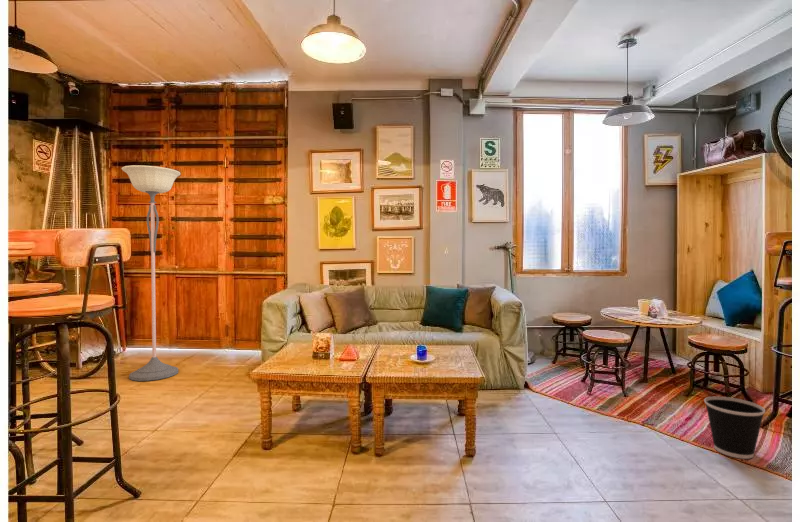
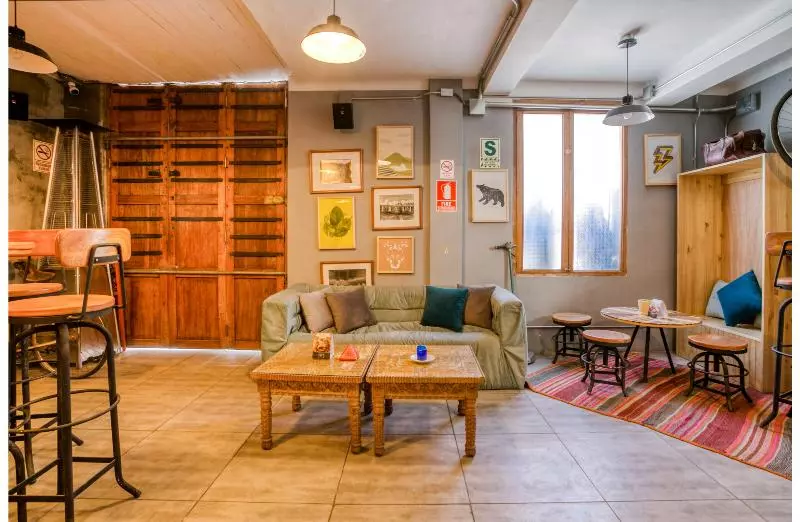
- floor lamp (153, 272)
- wastebasket (733, 427)
